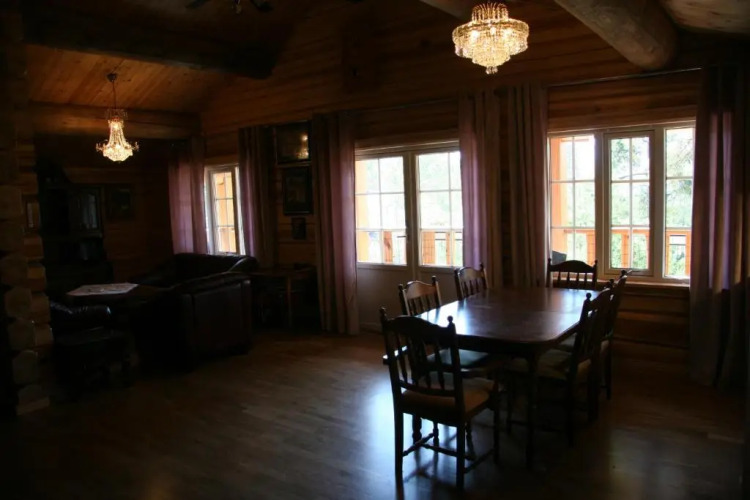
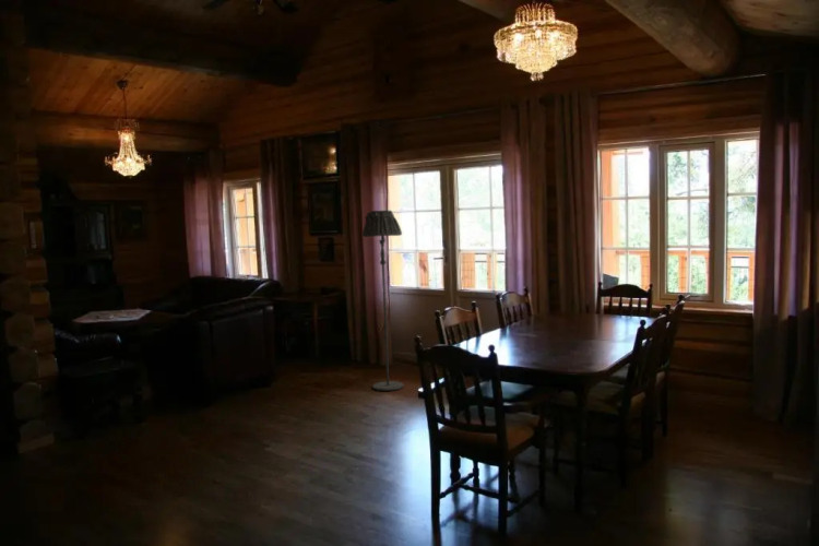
+ floor lamp (384, 299)
